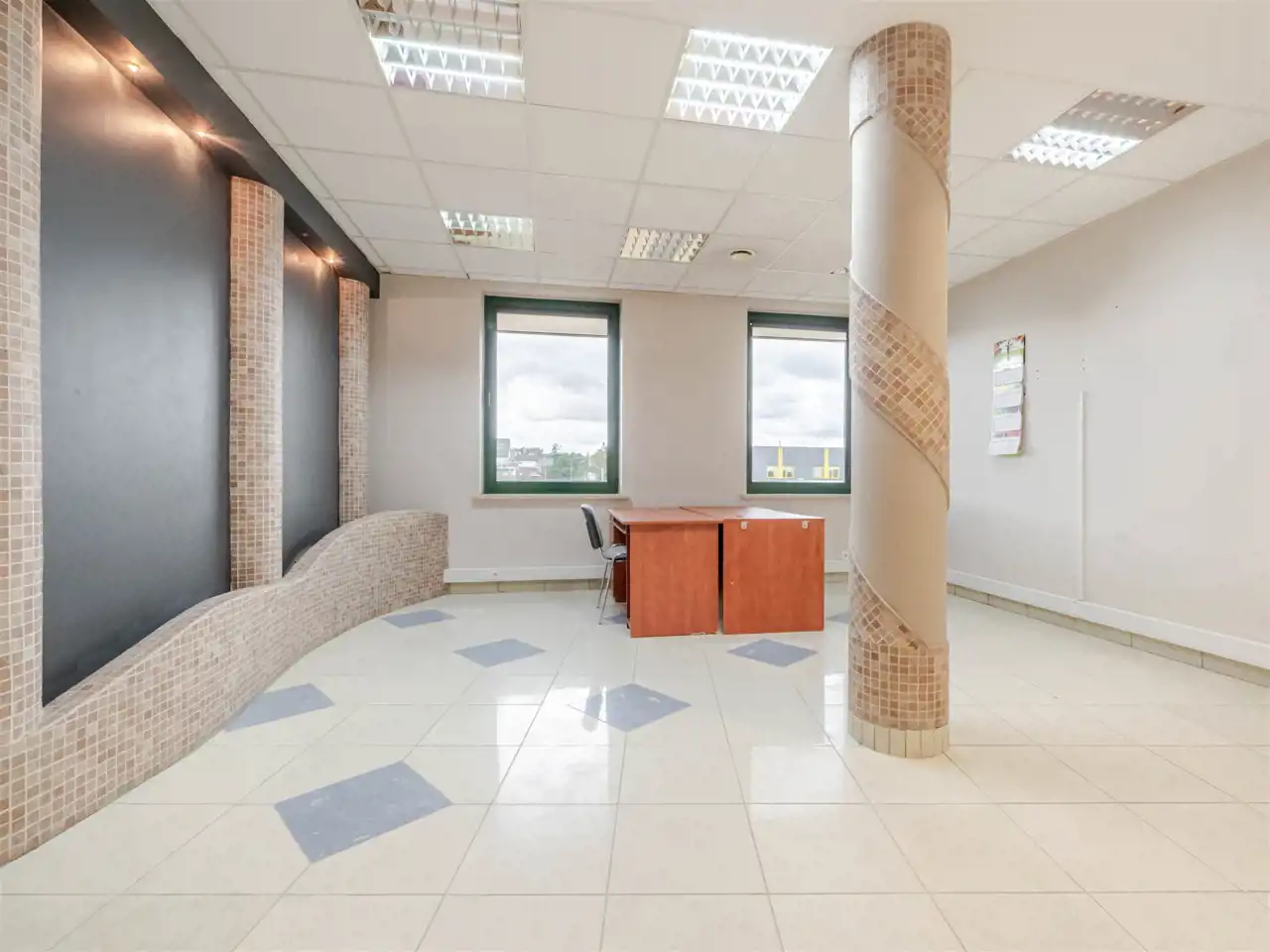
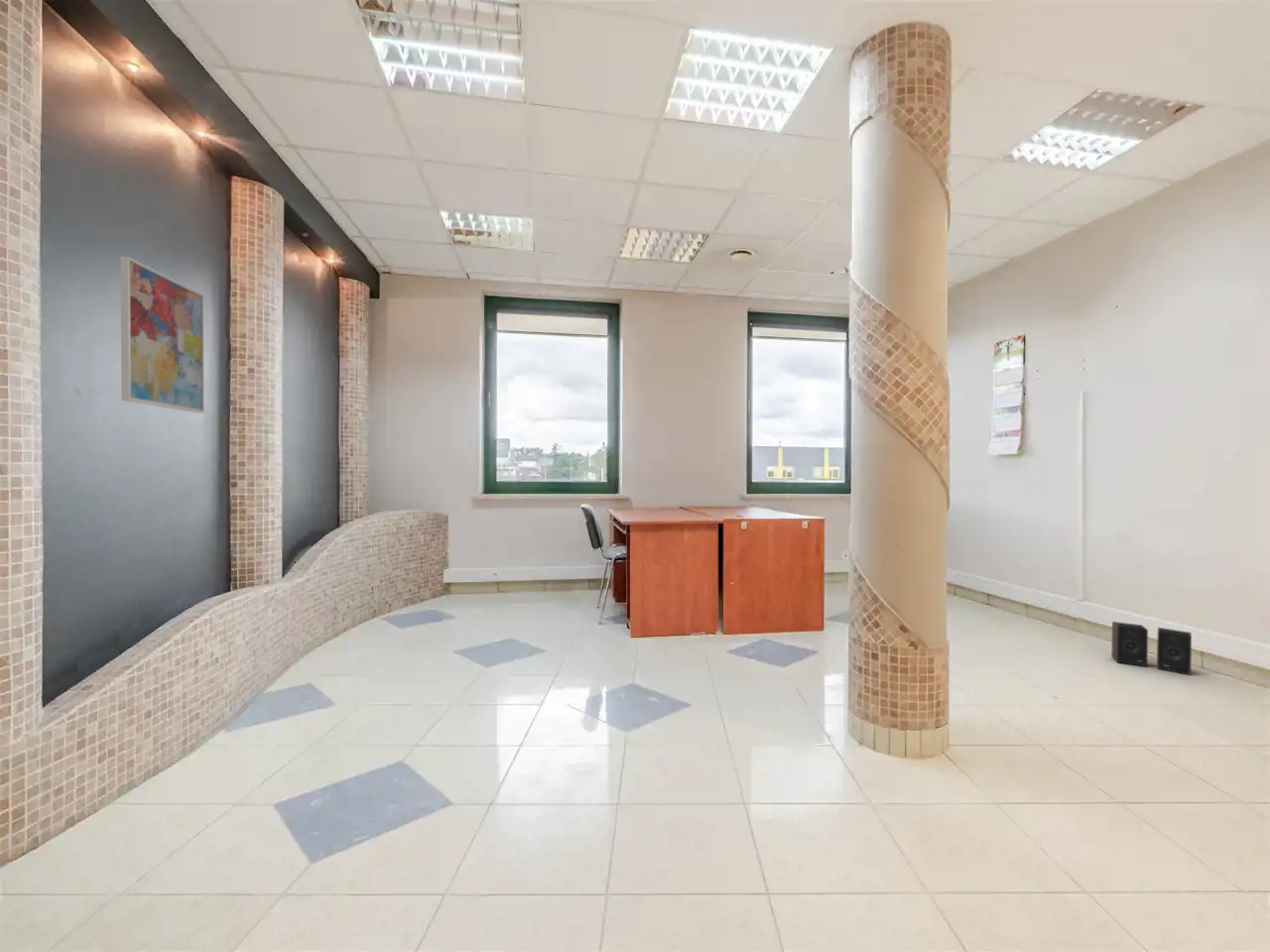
+ wall art (166, 342)
+ speaker (1147, 647)
